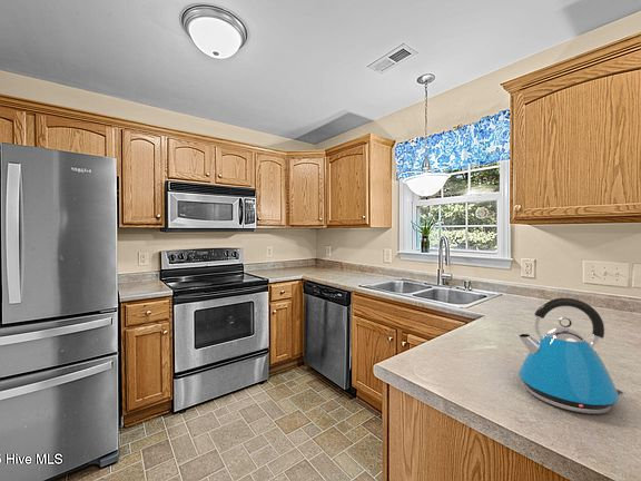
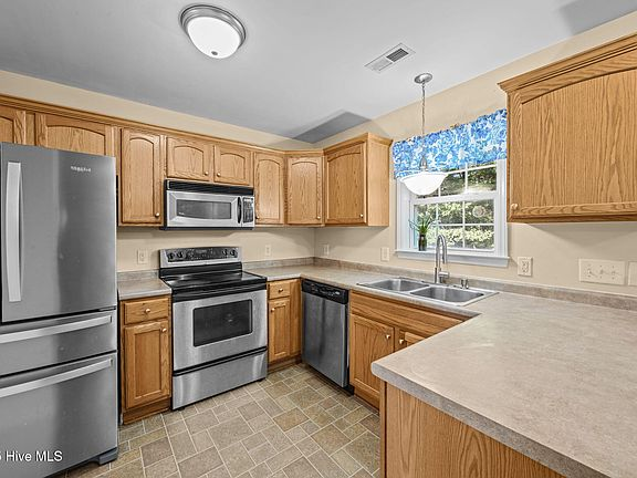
- kettle (568, 346)
